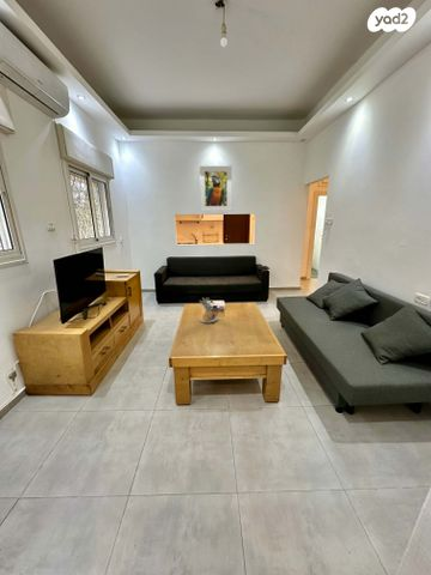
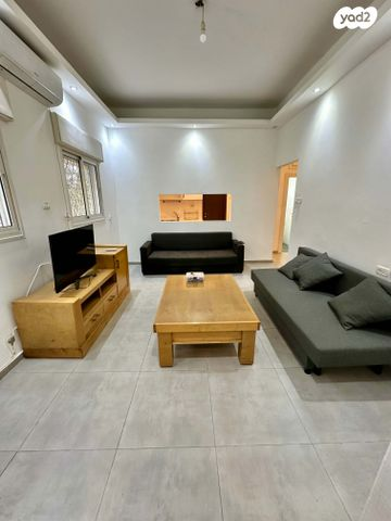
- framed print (216, 188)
- succulent plant (208, 308)
